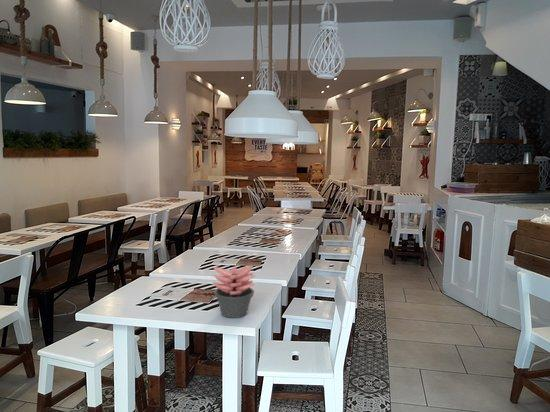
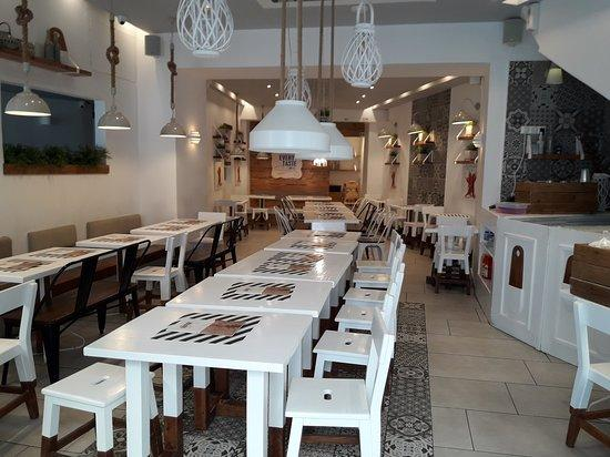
- succulent plant (234, 291)
